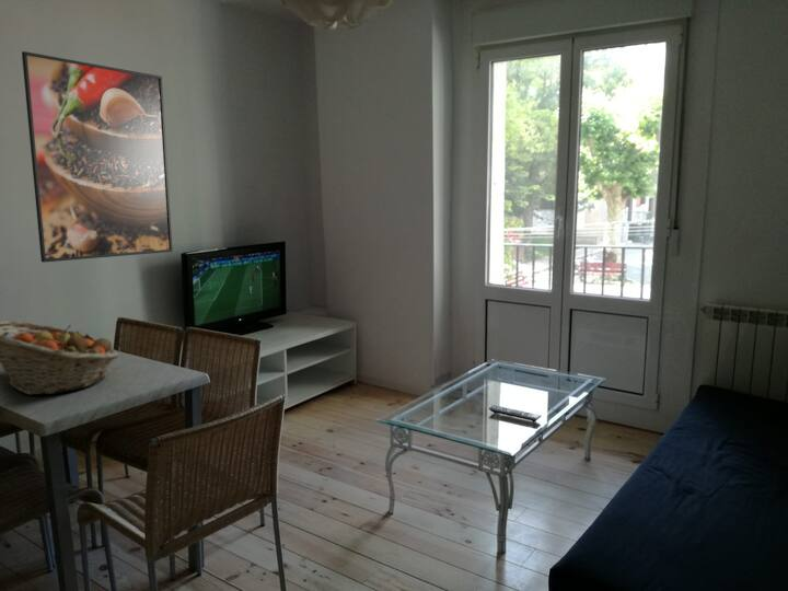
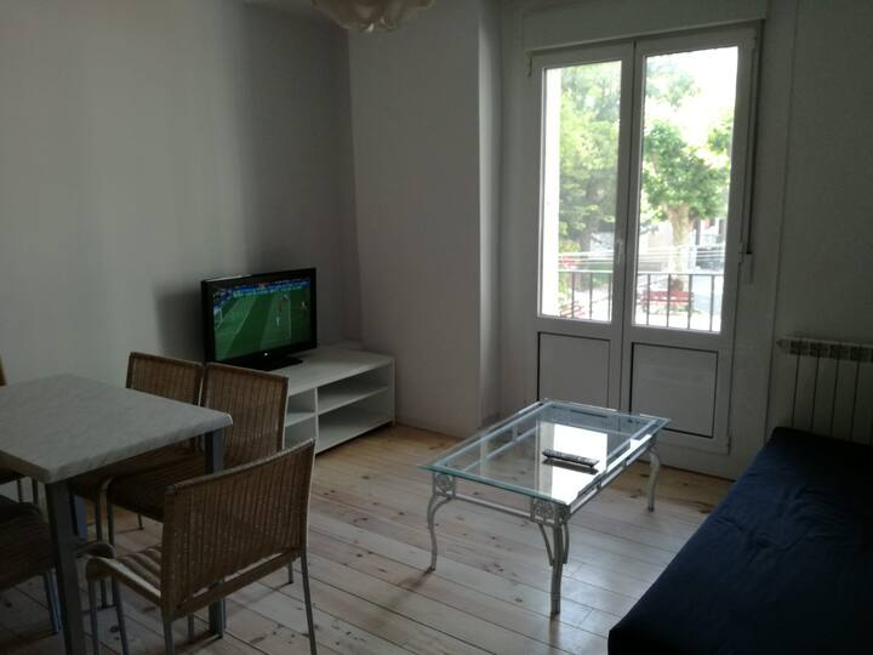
- fruit basket (49, 350)
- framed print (105, 162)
